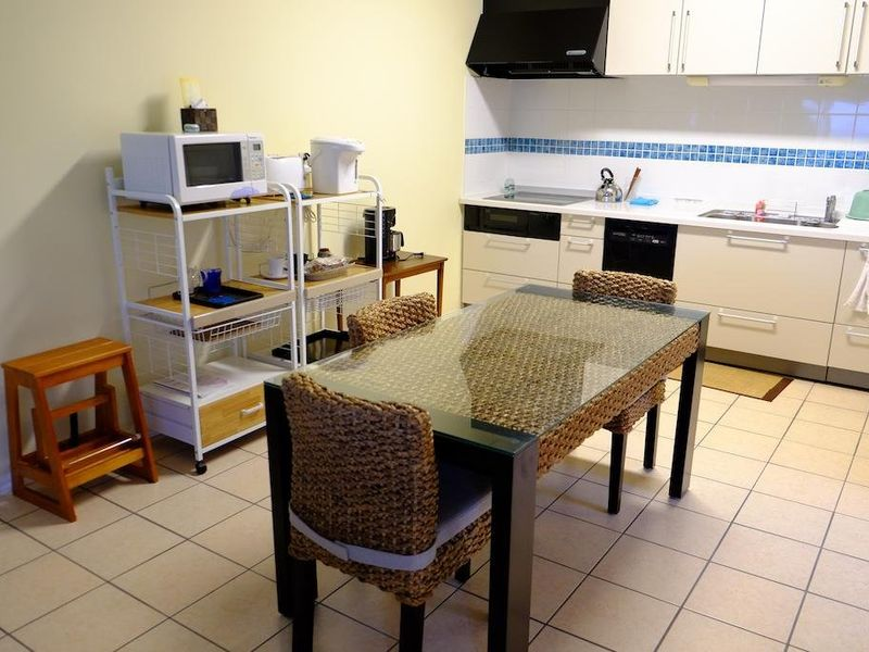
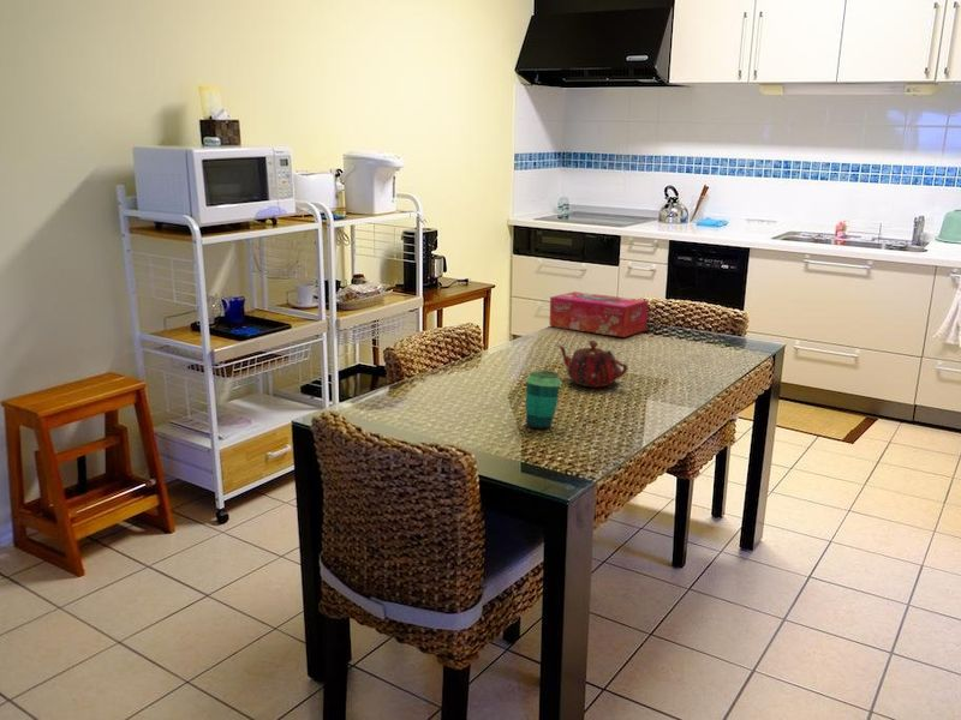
+ cup (542, 398)
+ teapot (591, 361)
+ tissue box (597, 313)
